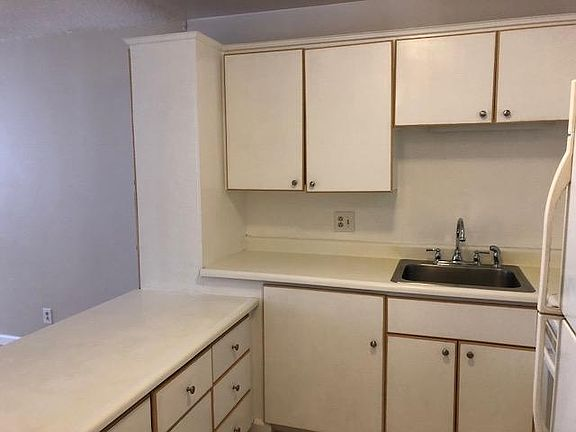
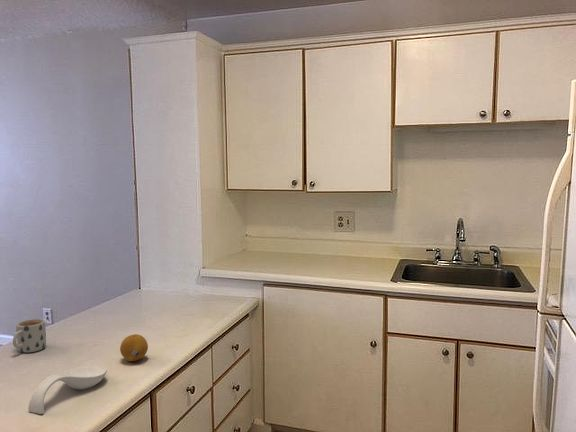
+ fruit (134, 347)
+ spoon rest (69, 381)
+ mug (27, 337)
